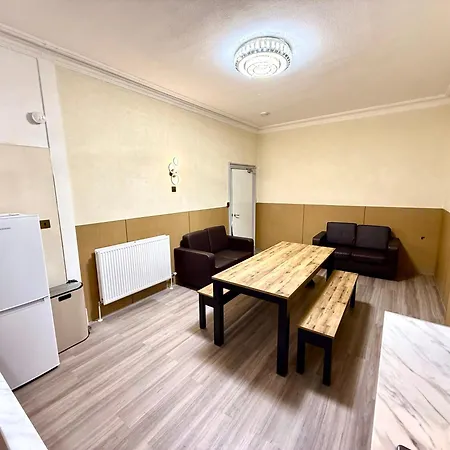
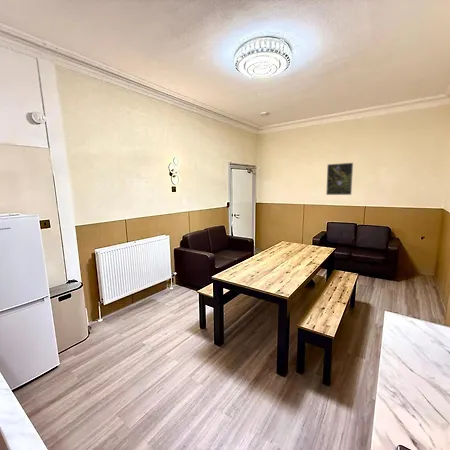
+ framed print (339, 179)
